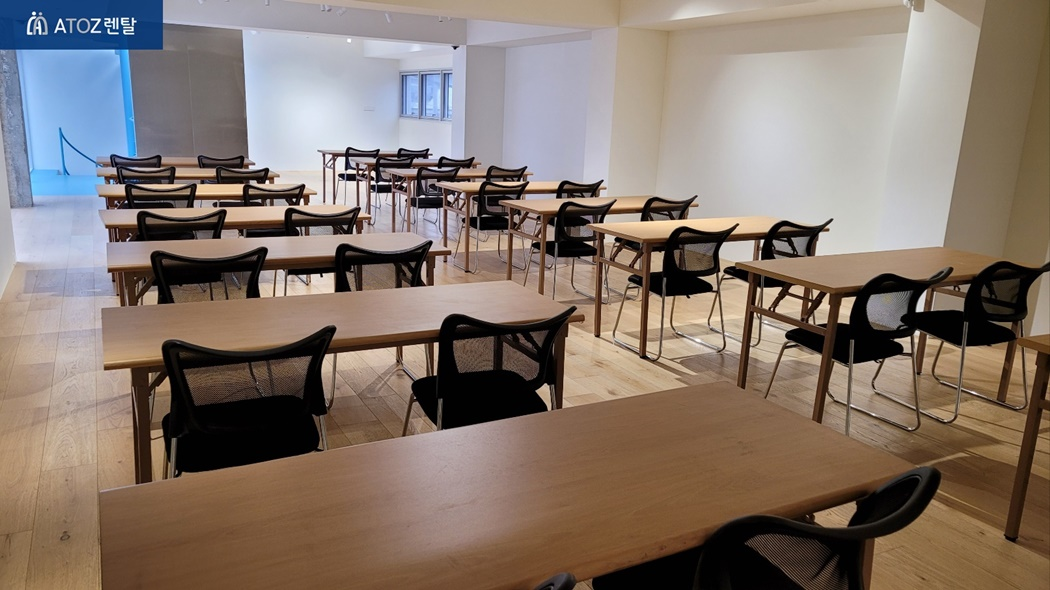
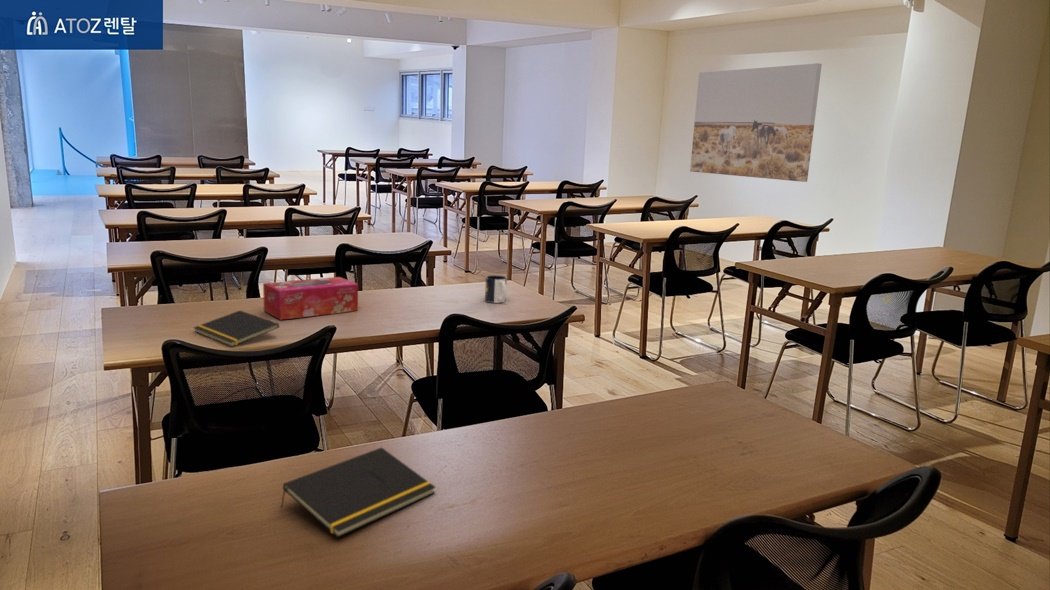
+ mug (498, 289)
+ wall art (749, 123)
+ notepad (361, 488)
+ tissue box (311, 297)
+ notepad (236, 327)
